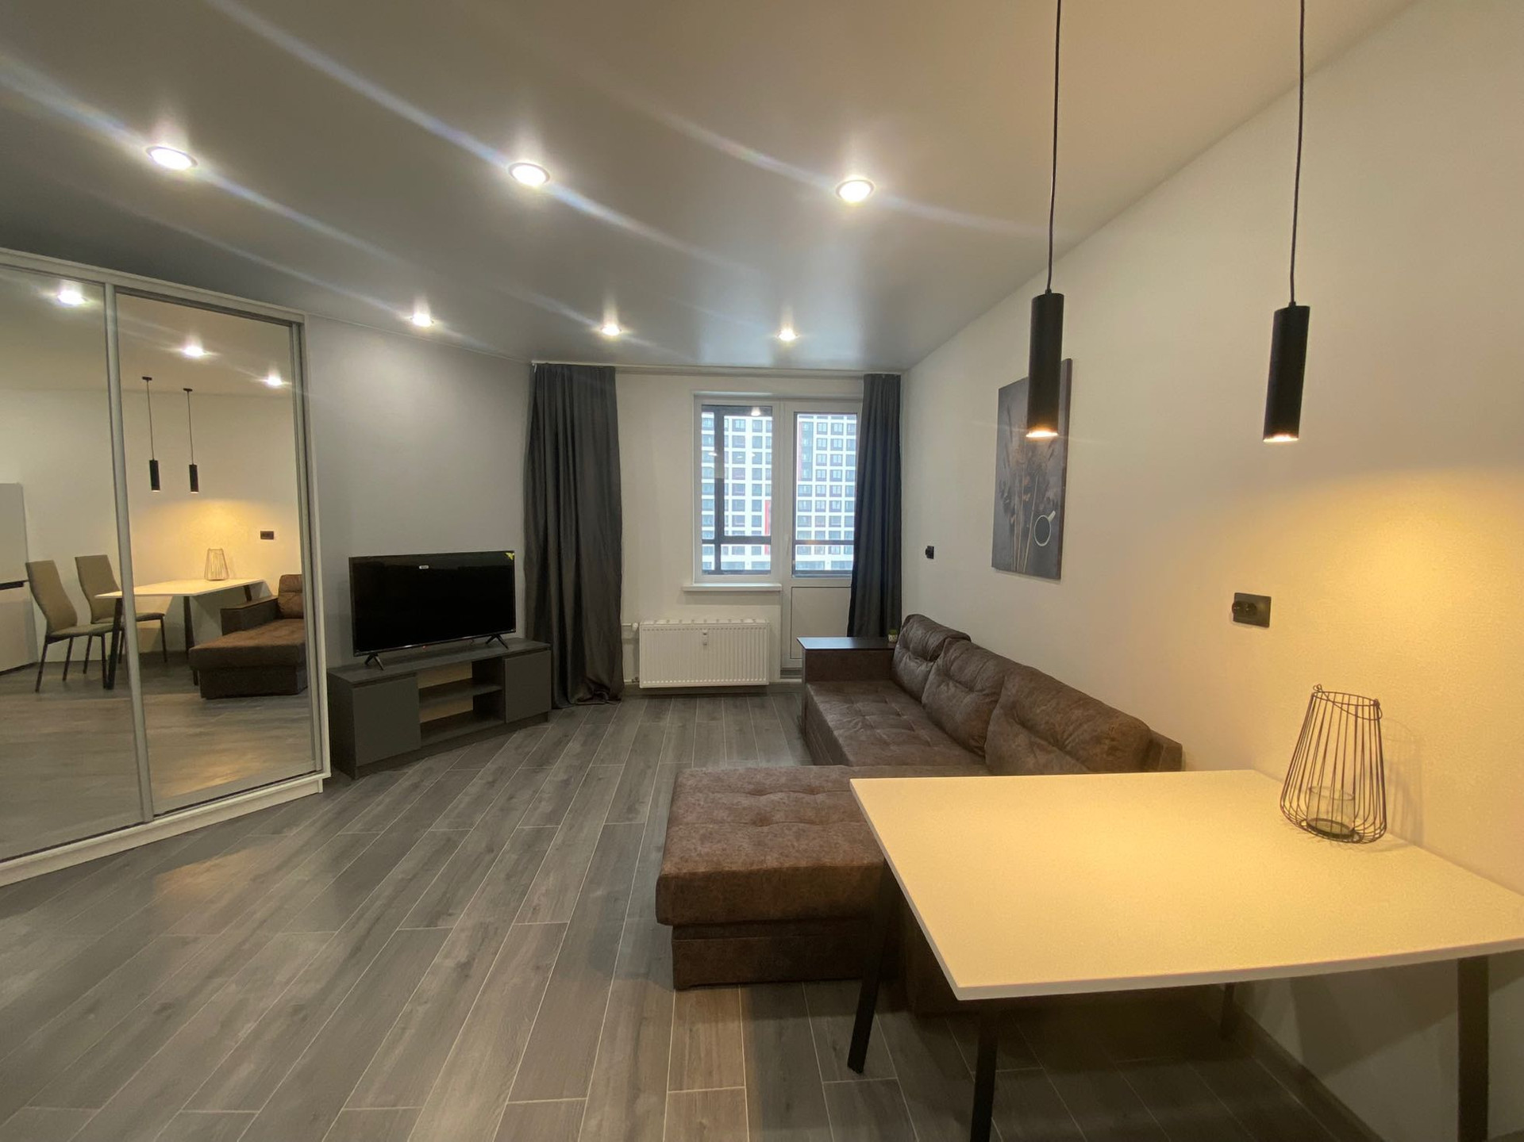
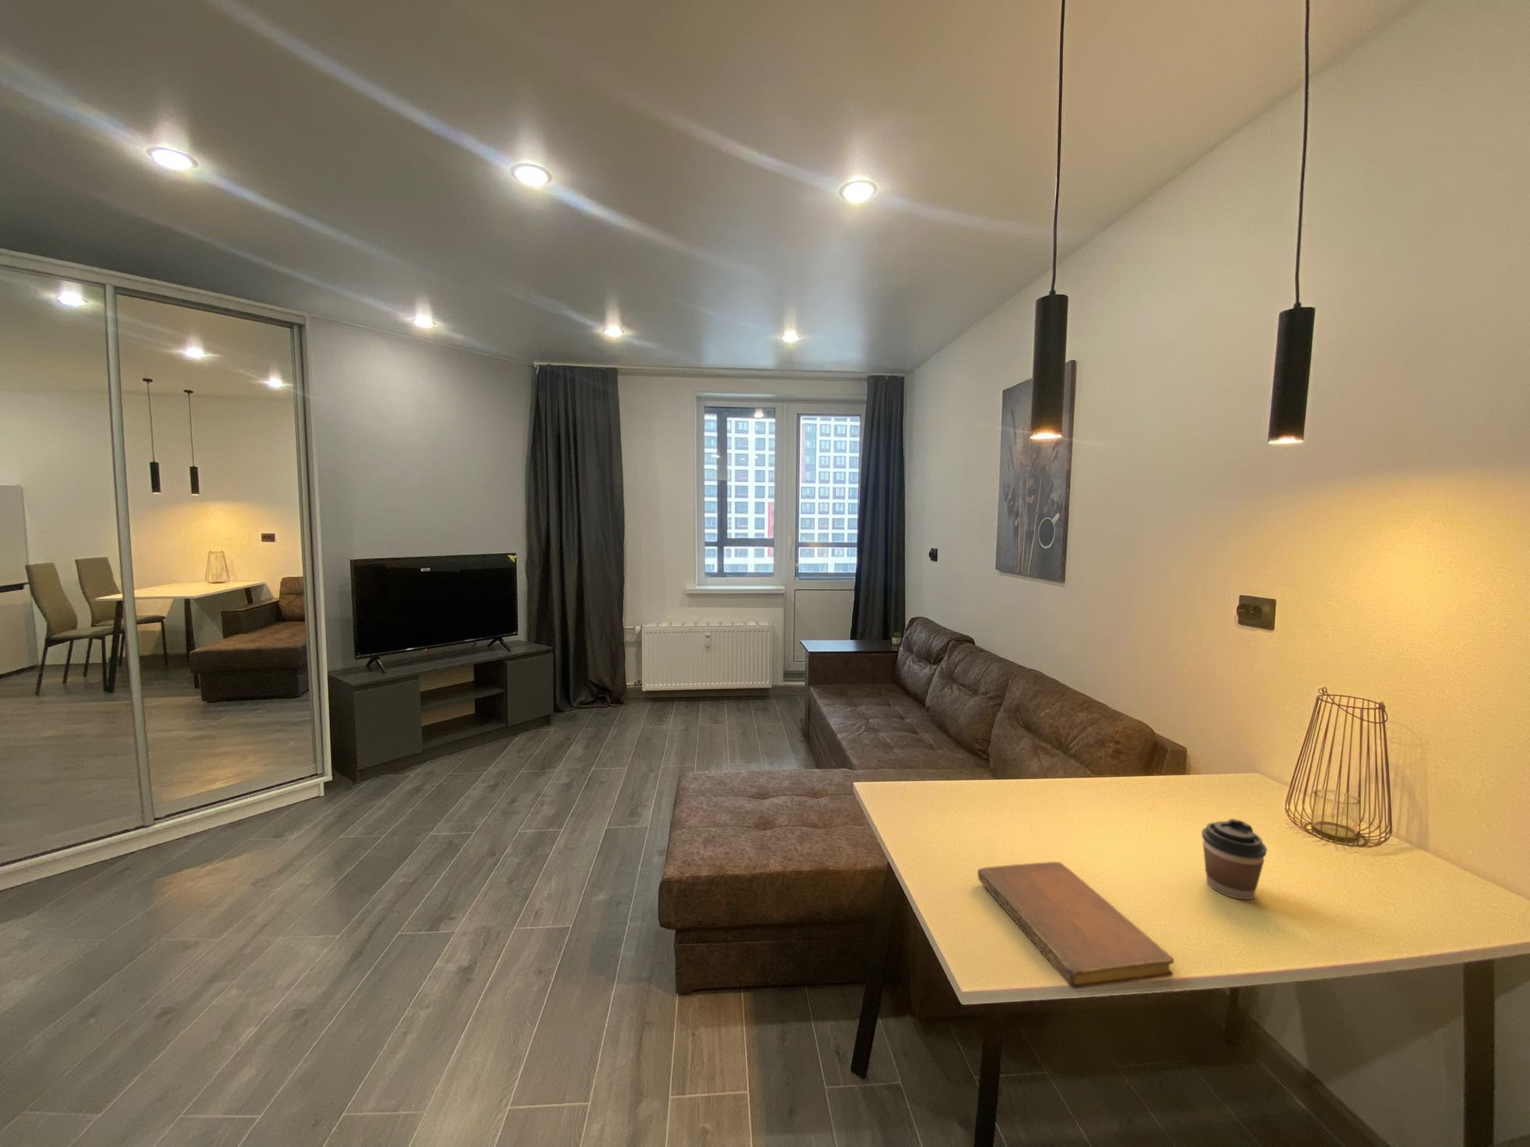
+ notebook (1065, 916)
+ coffee cup (1232, 857)
